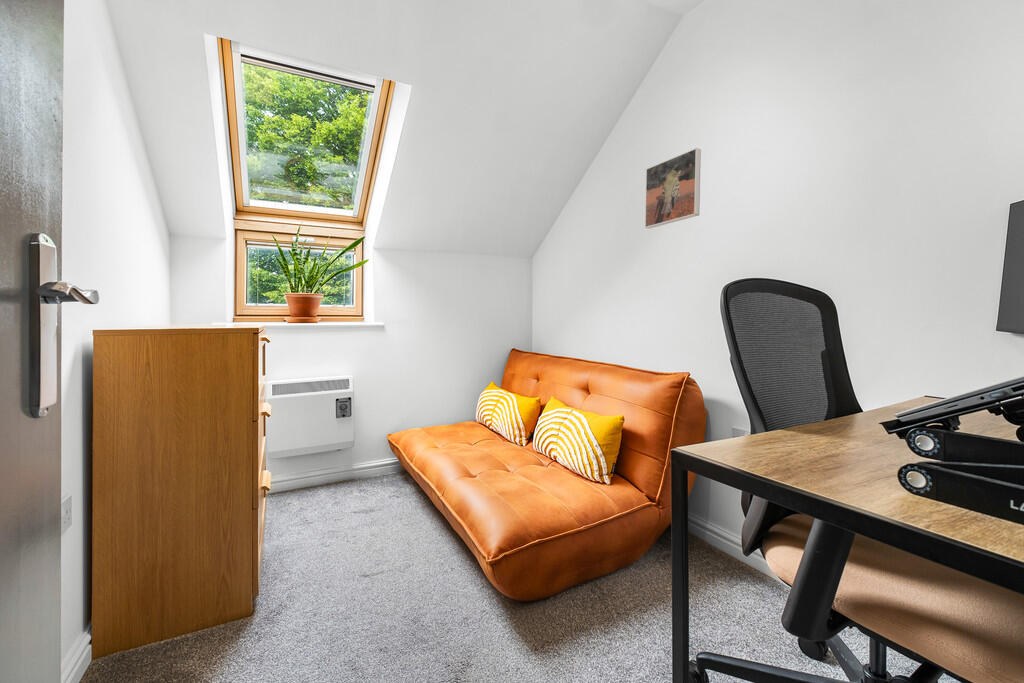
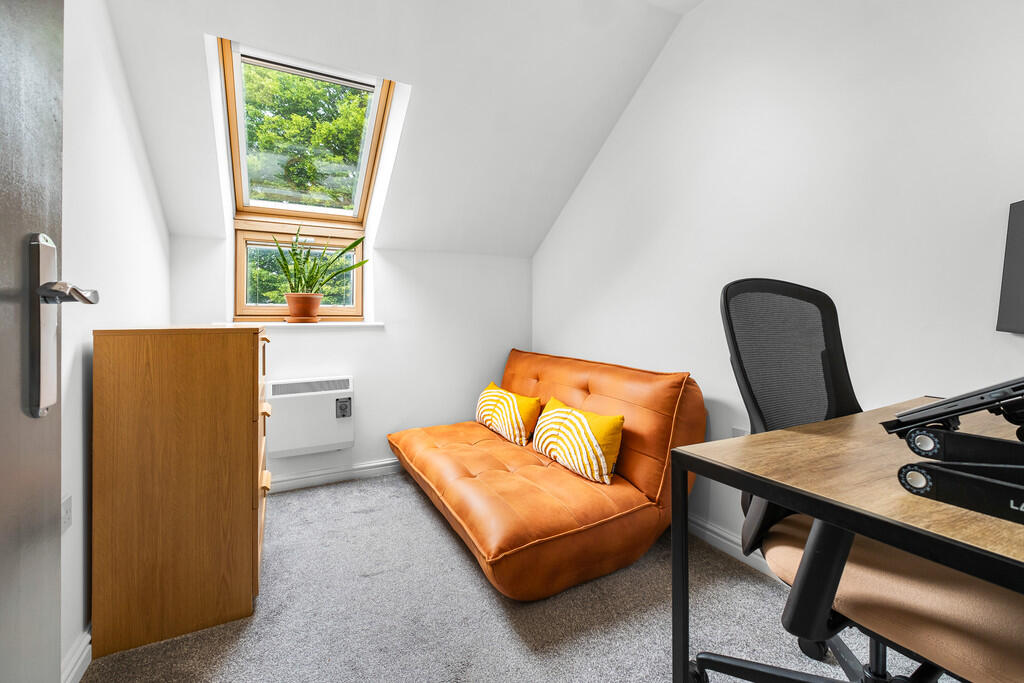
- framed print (671, 190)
